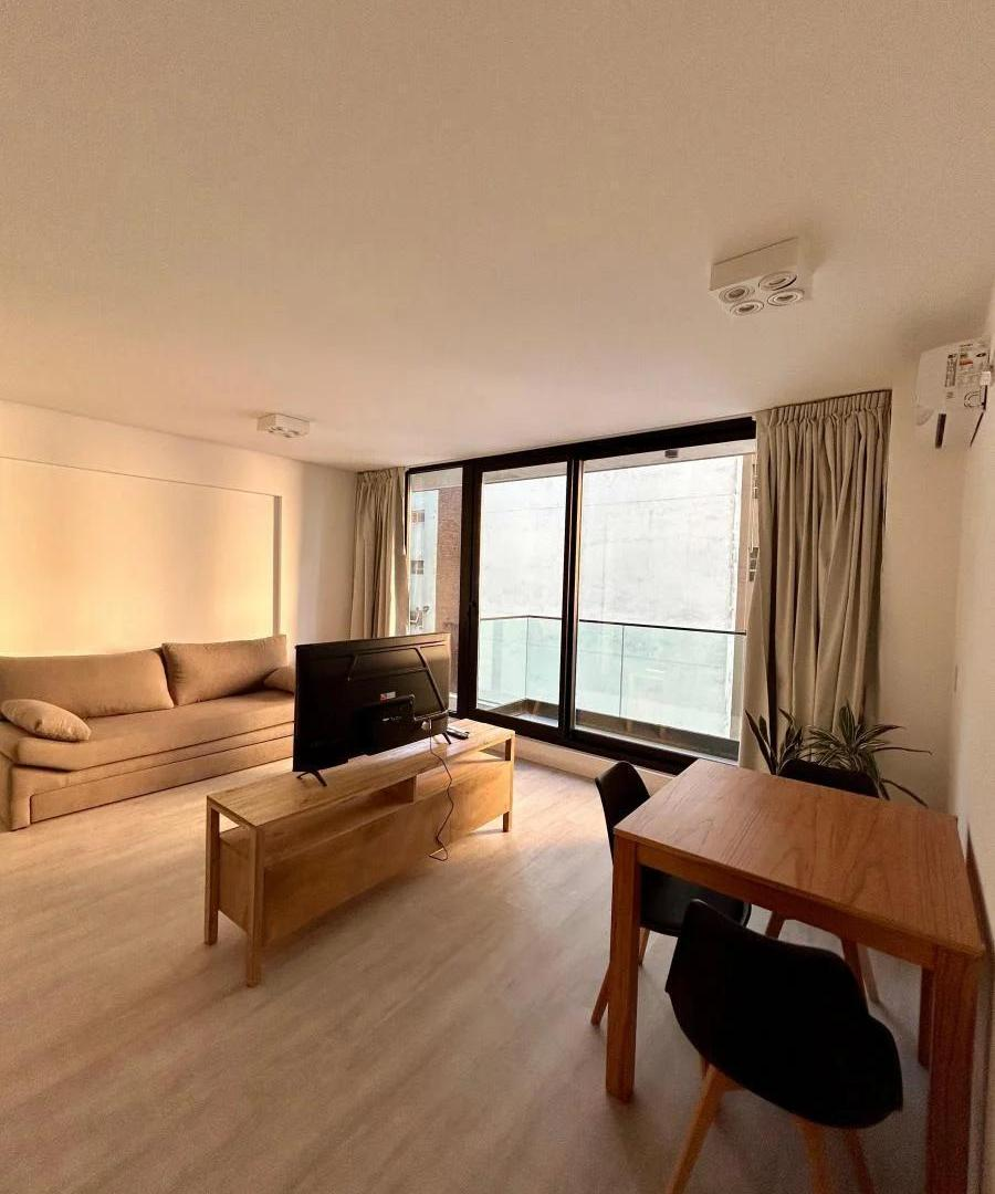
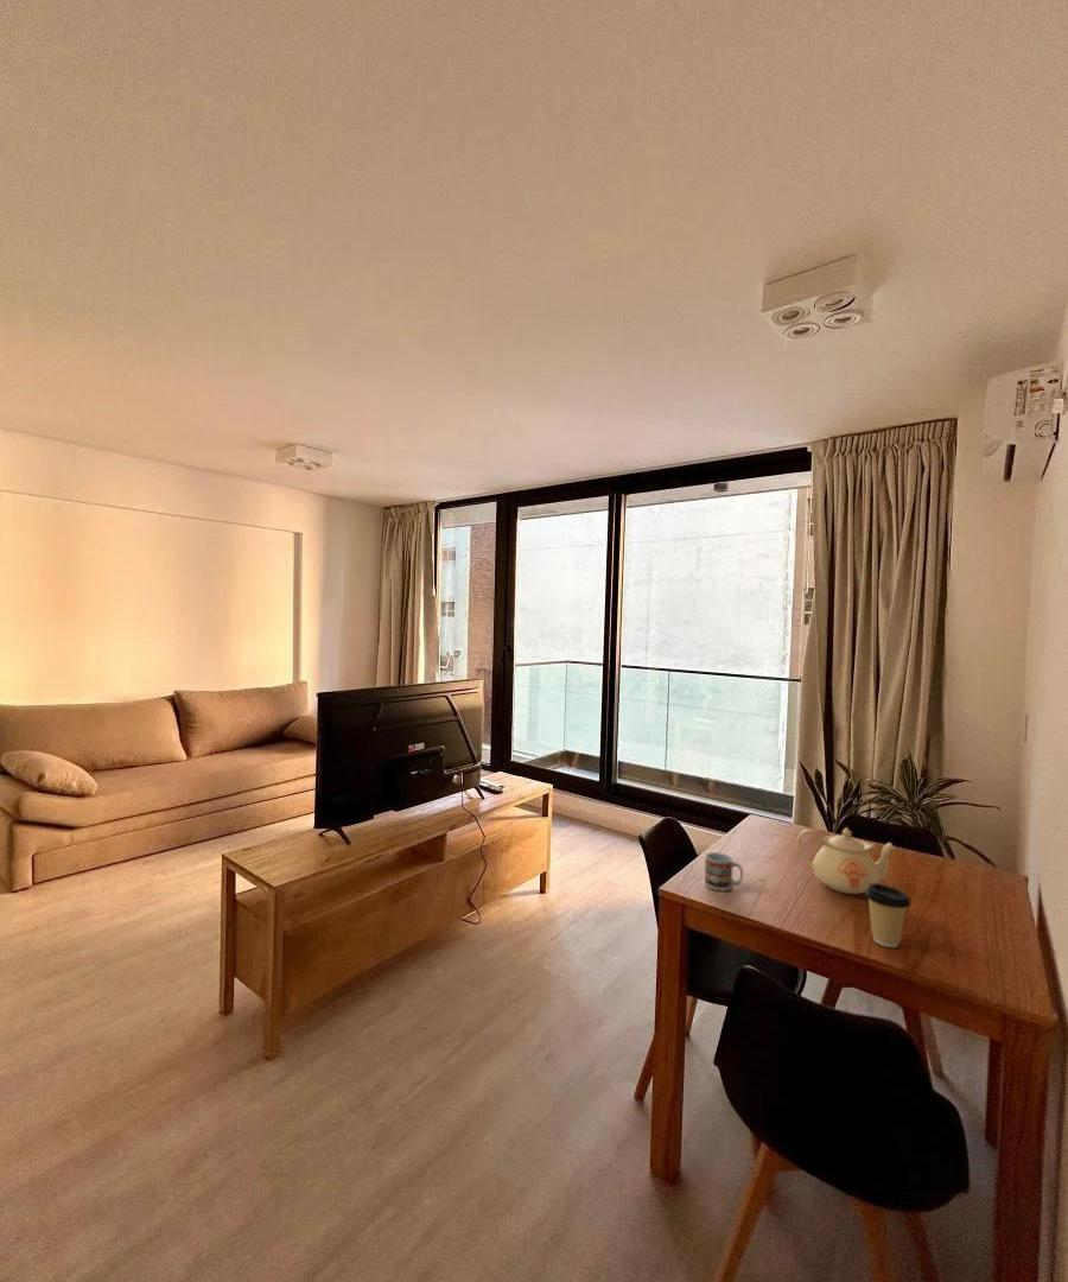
+ cup (723, 871)
+ coffee cup (886, 915)
+ teapot (845, 857)
